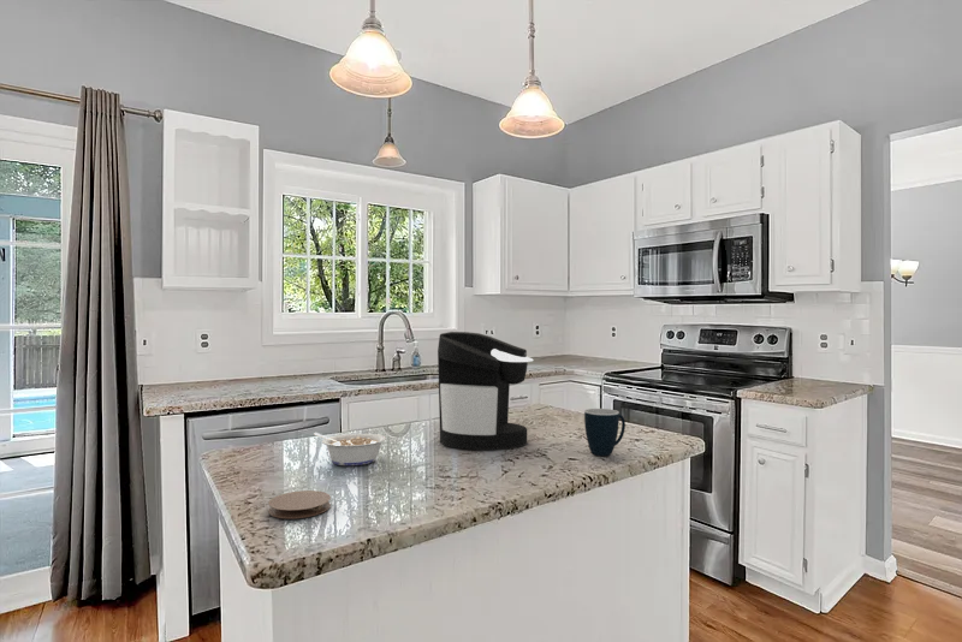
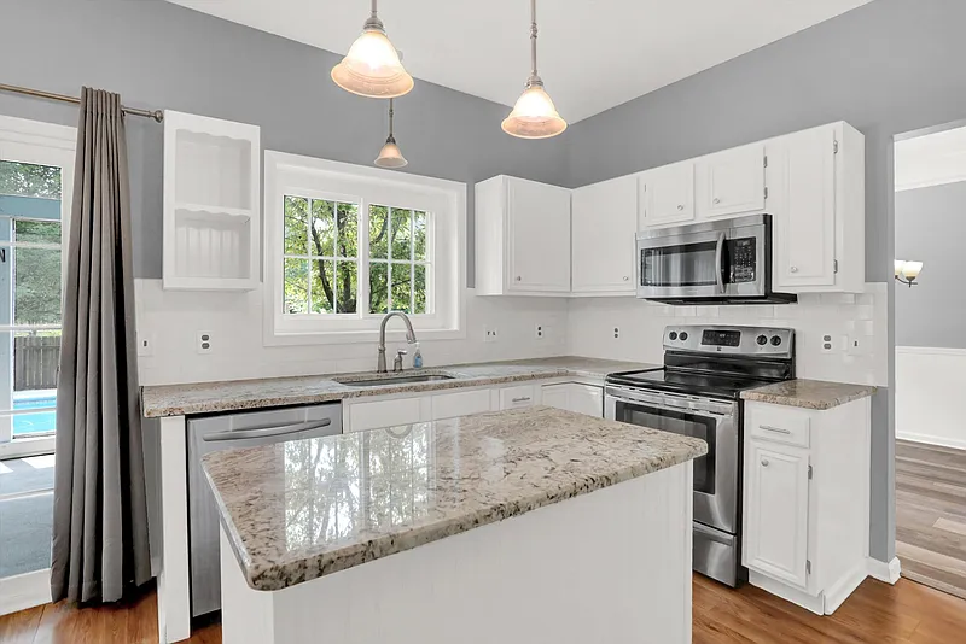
- mug (606, 432)
- coaster (299, 504)
- coffee maker (485, 386)
- legume (351, 447)
